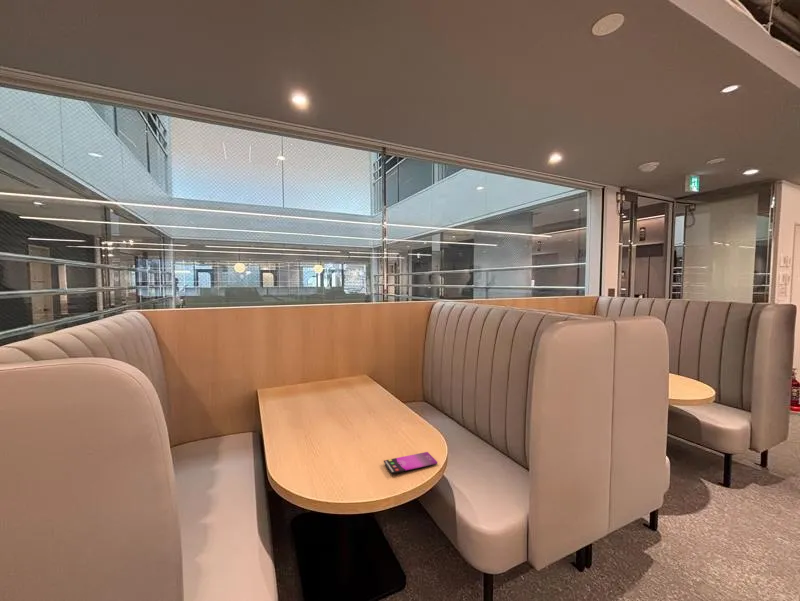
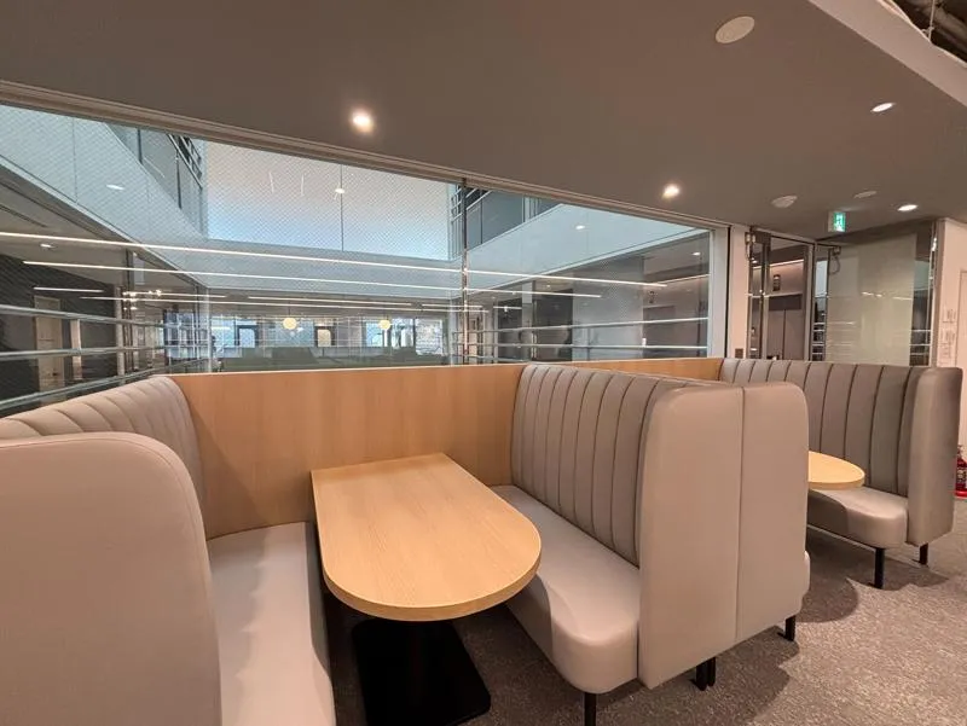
- smartphone (410, 462)
